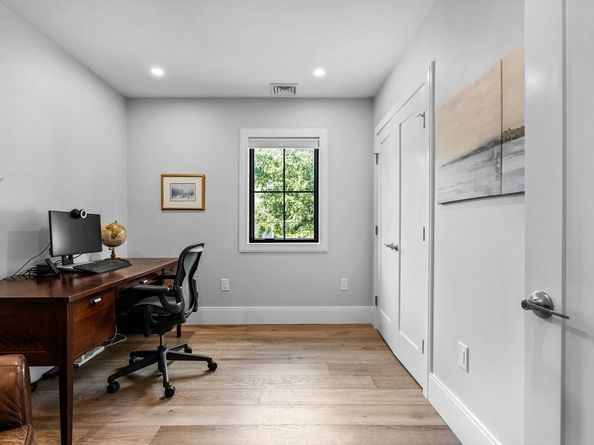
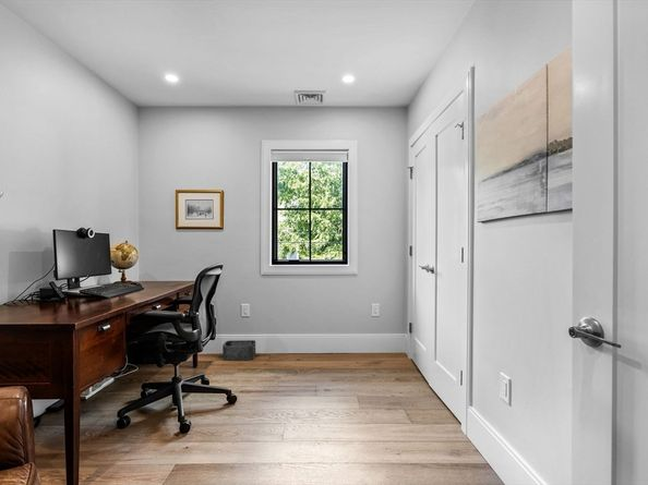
+ storage bin (239, 350)
